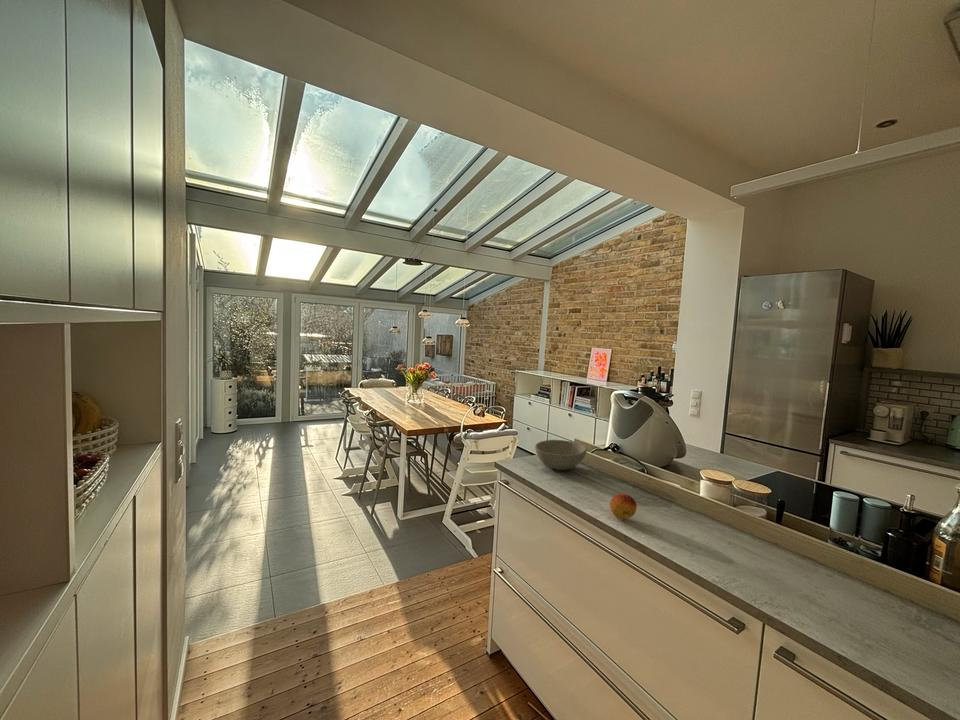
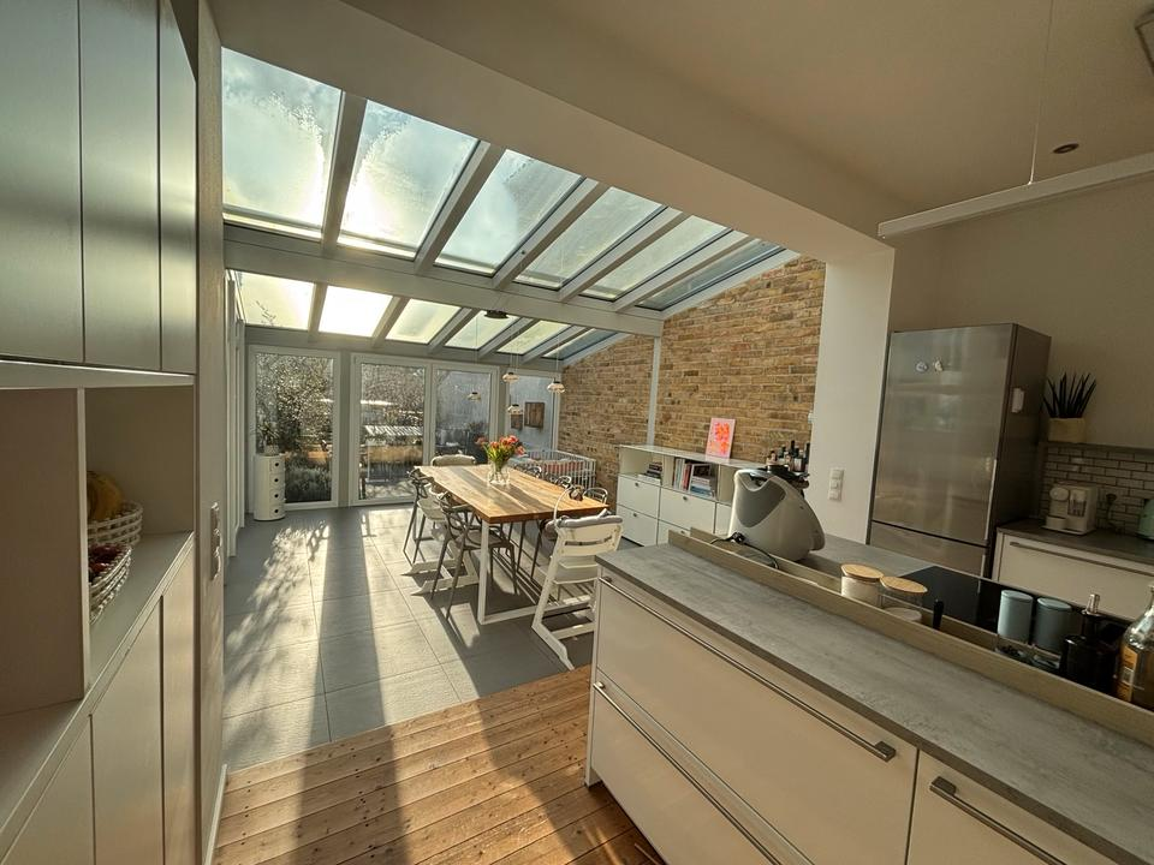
- fruit (622, 506)
- bowl (560, 456)
